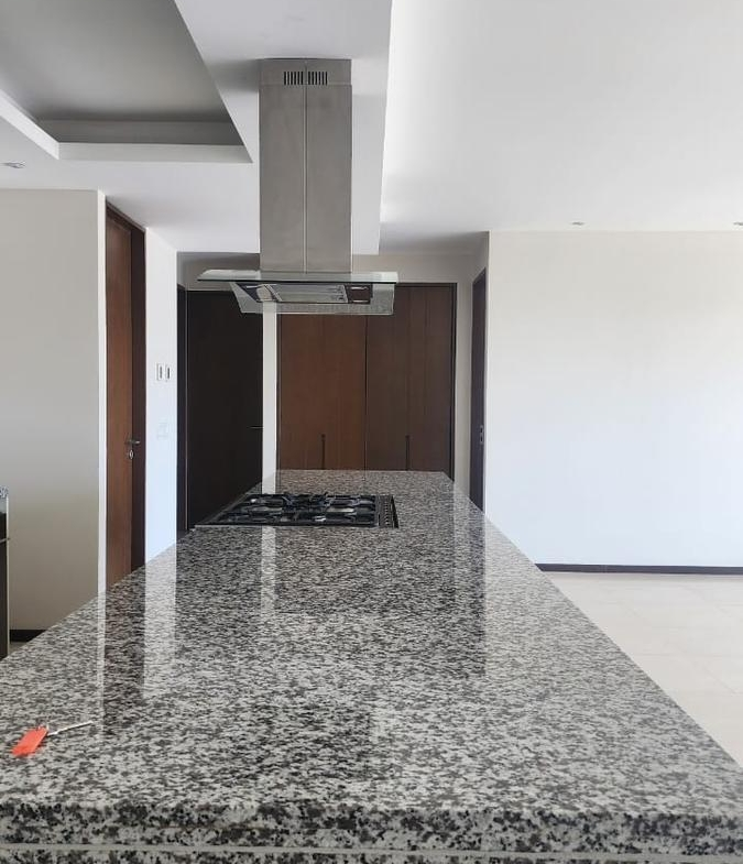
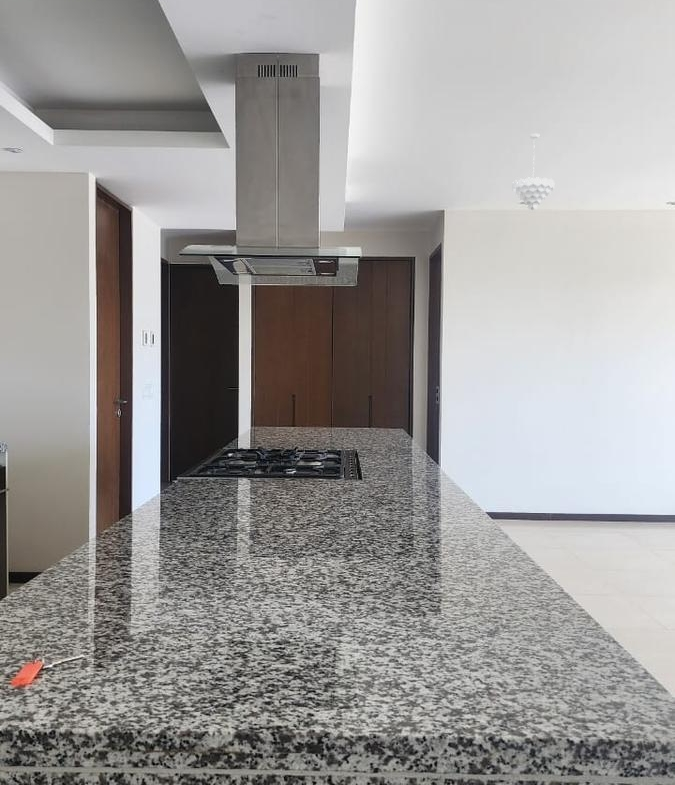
+ pendant light (533, 172)
